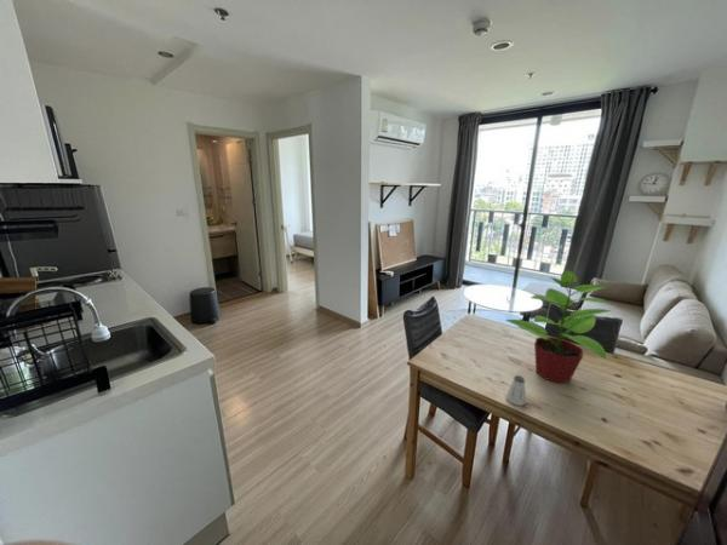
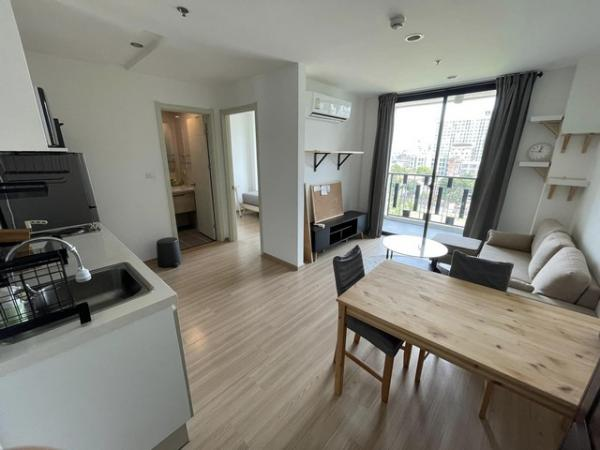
- saltshaker (517, 389)
- potted plant (565, 323)
